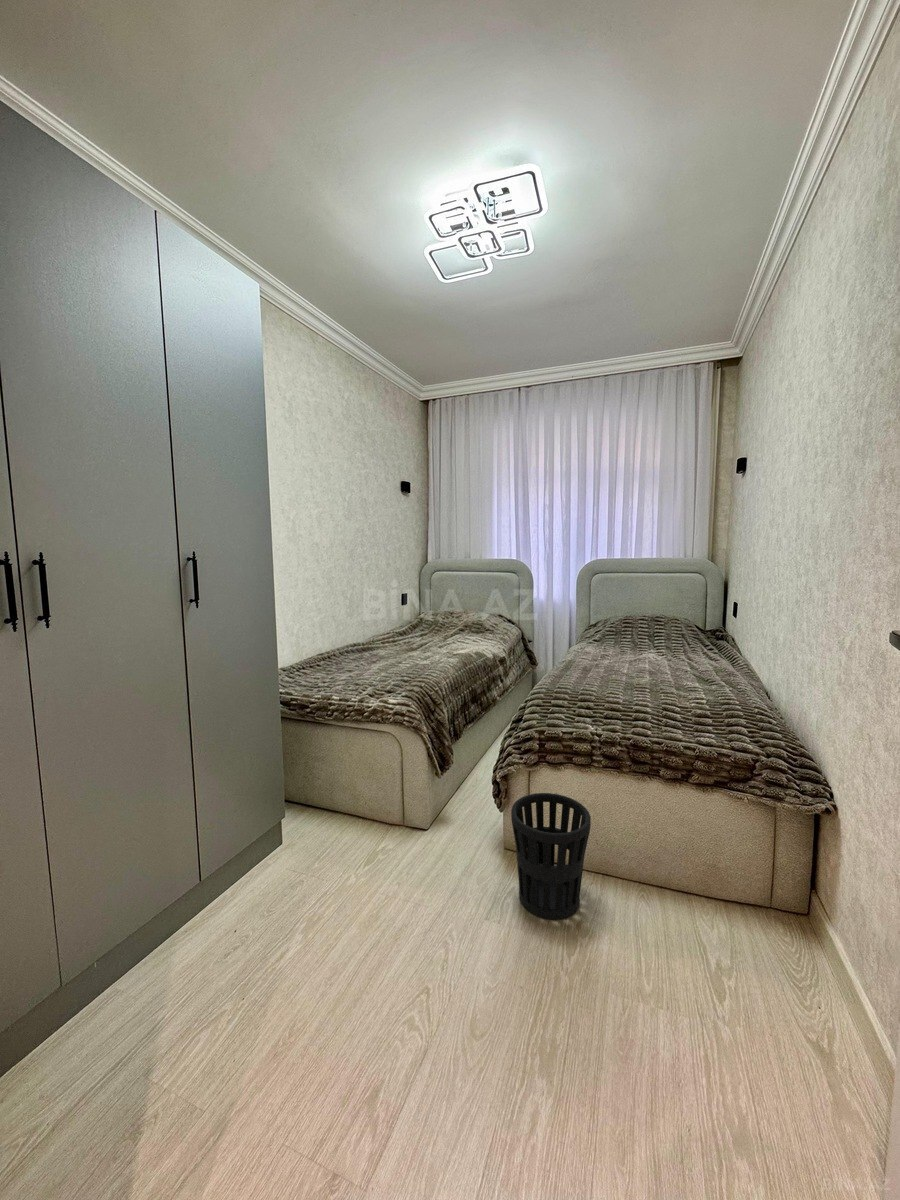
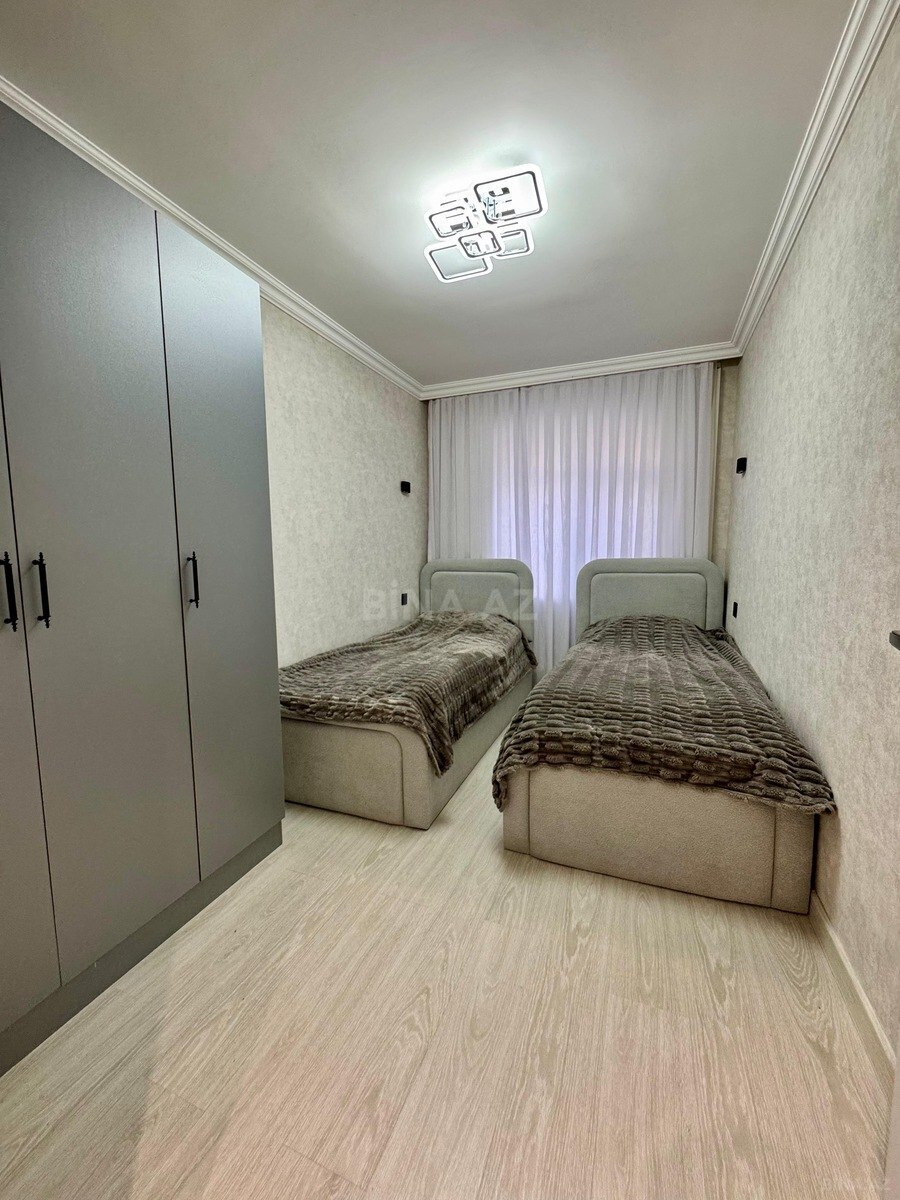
- wastebasket (549, 855)
